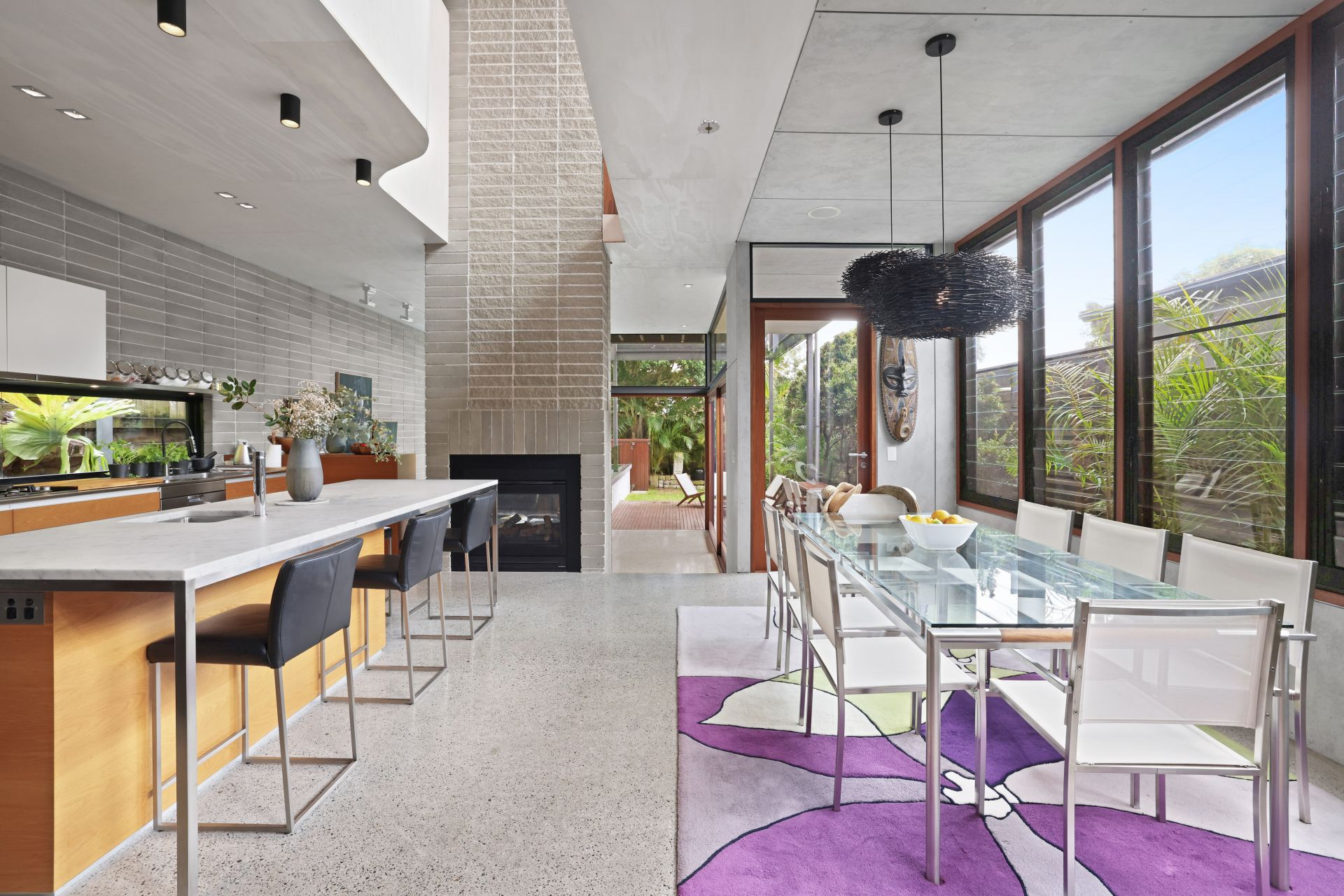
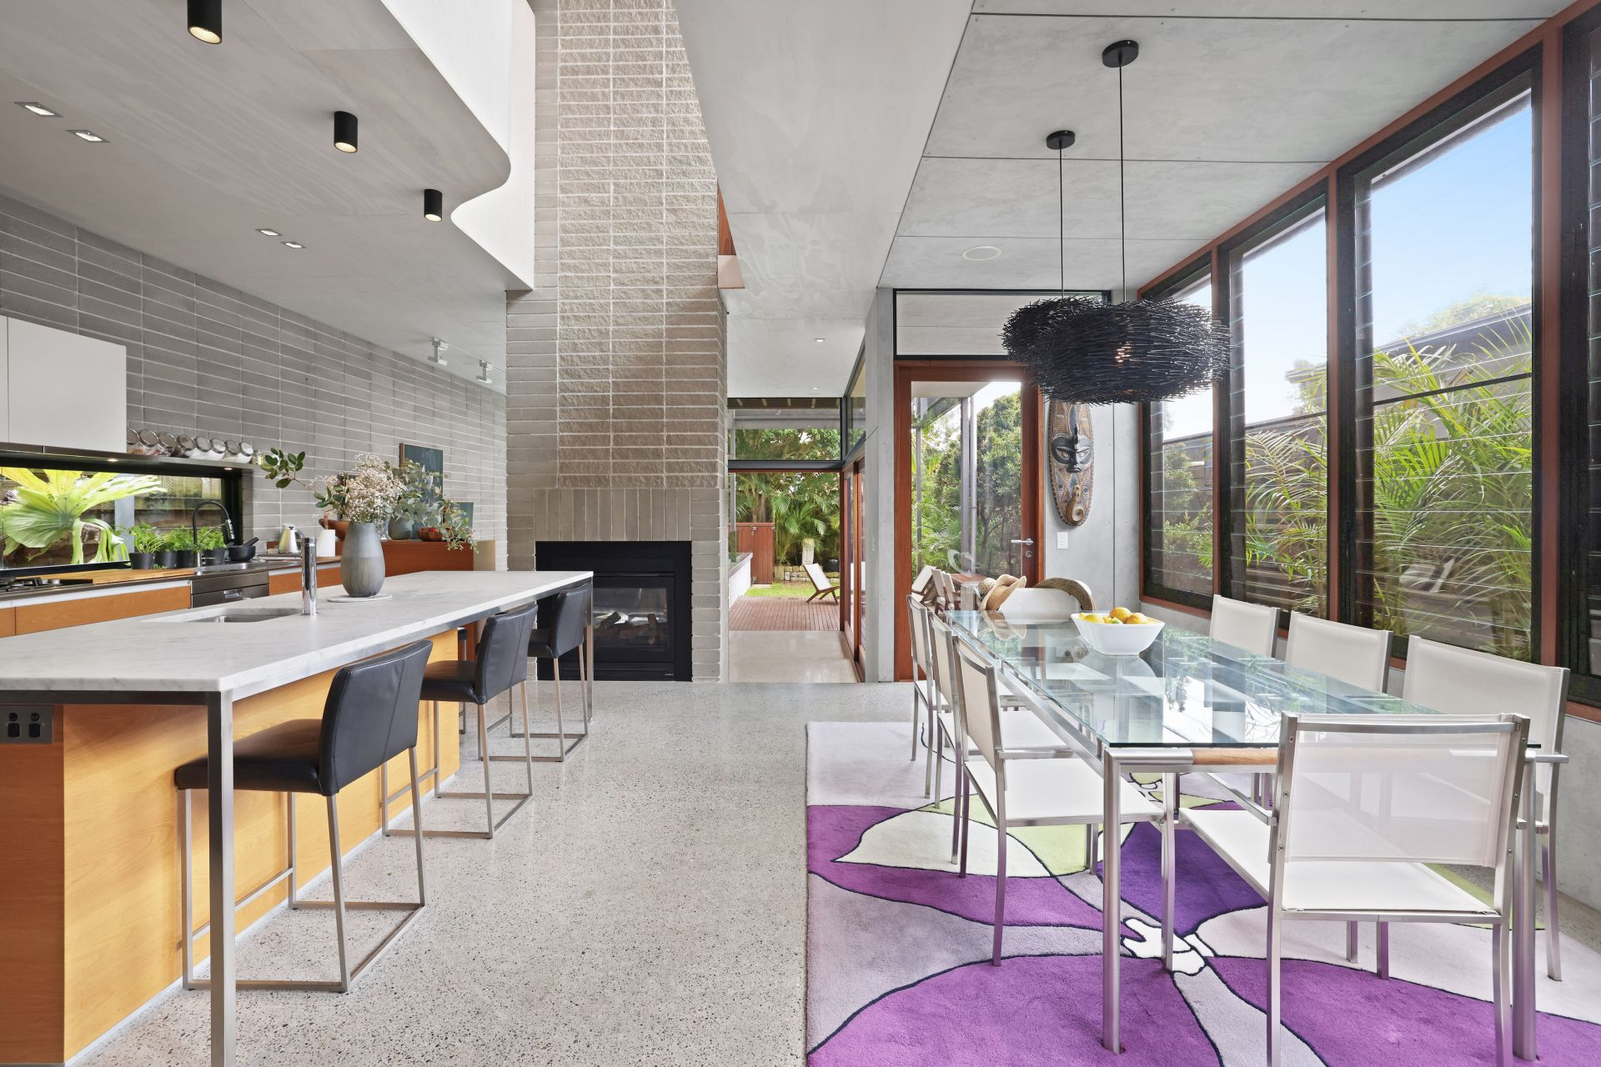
- smoke detector (708, 126)
